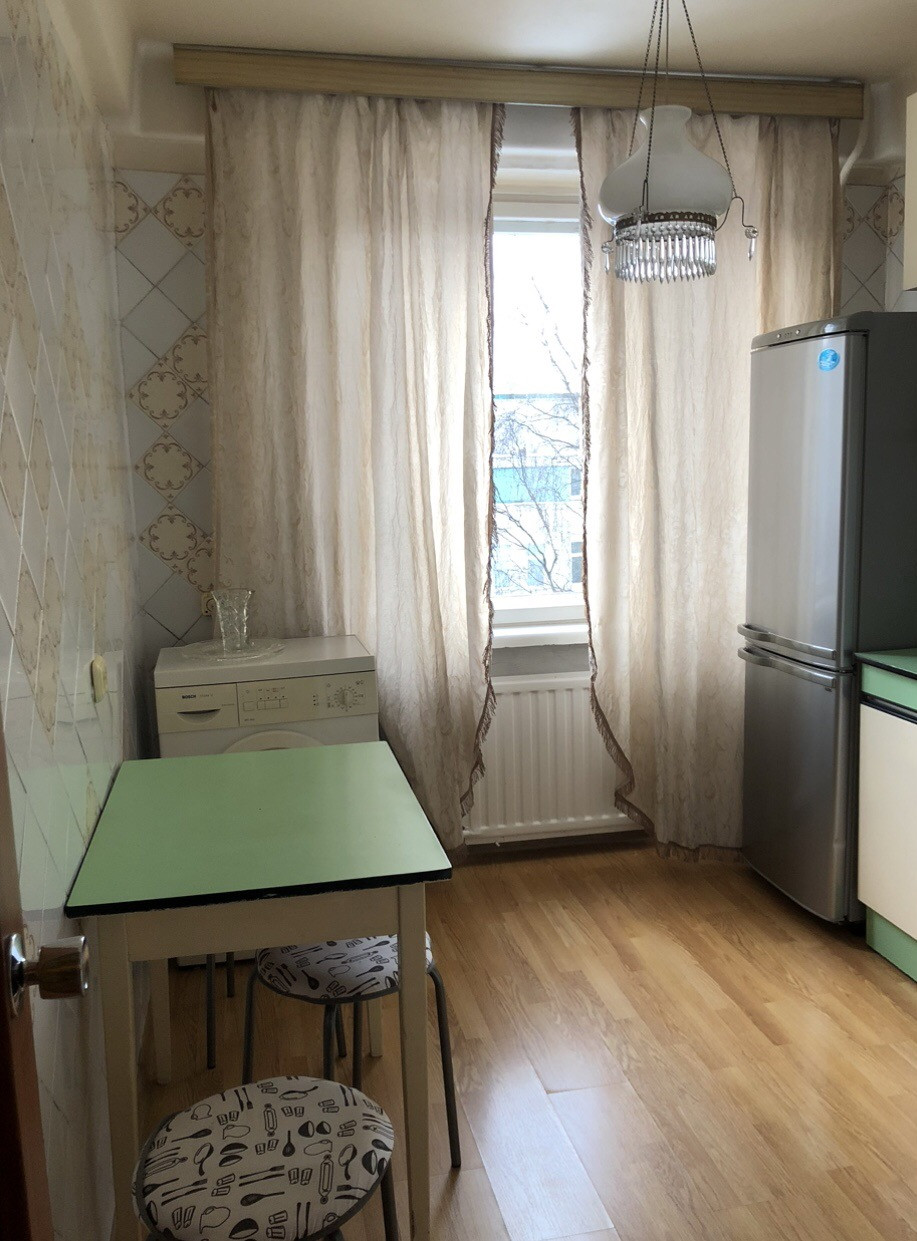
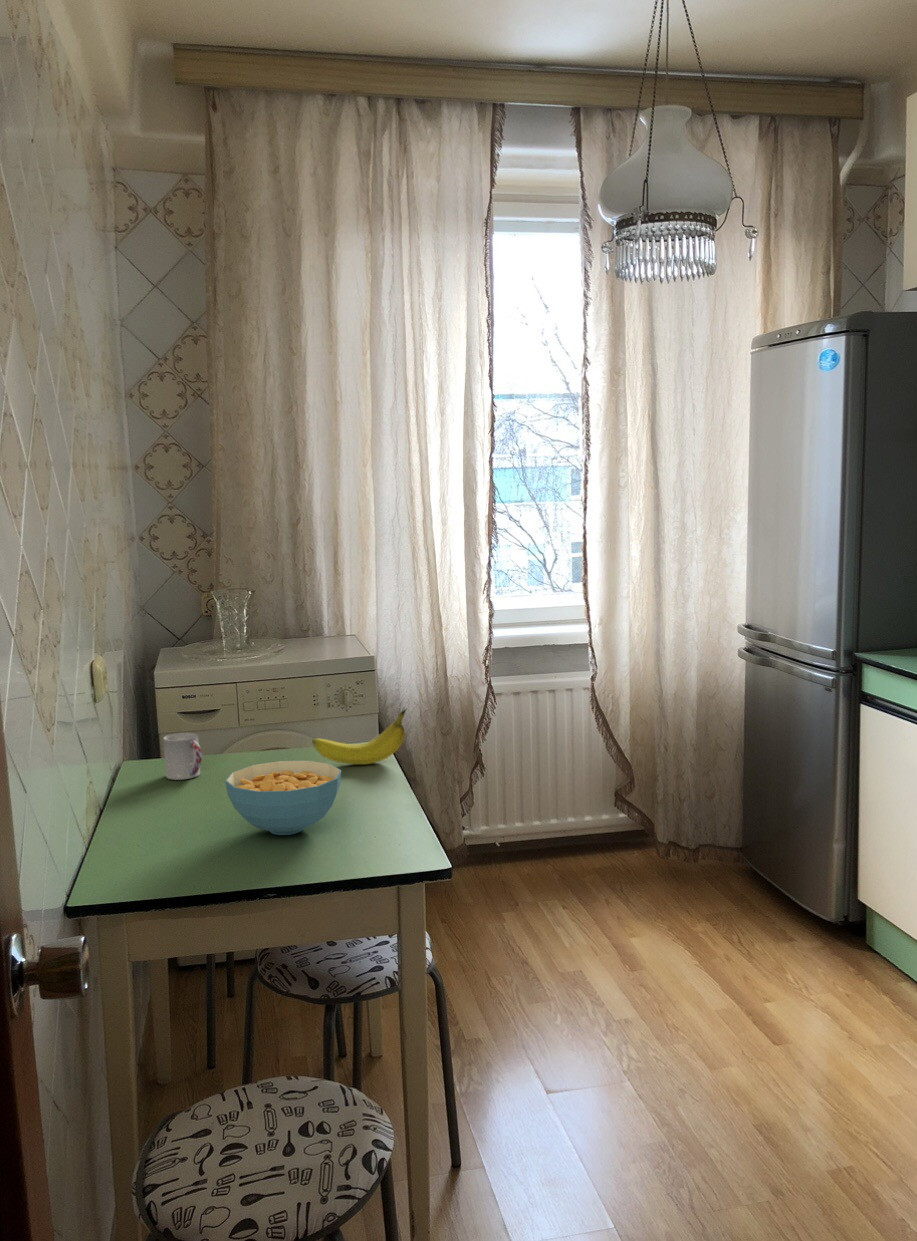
+ cup (186, 757)
+ cereal bowl (285, 802)
+ fruit (363, 743)
